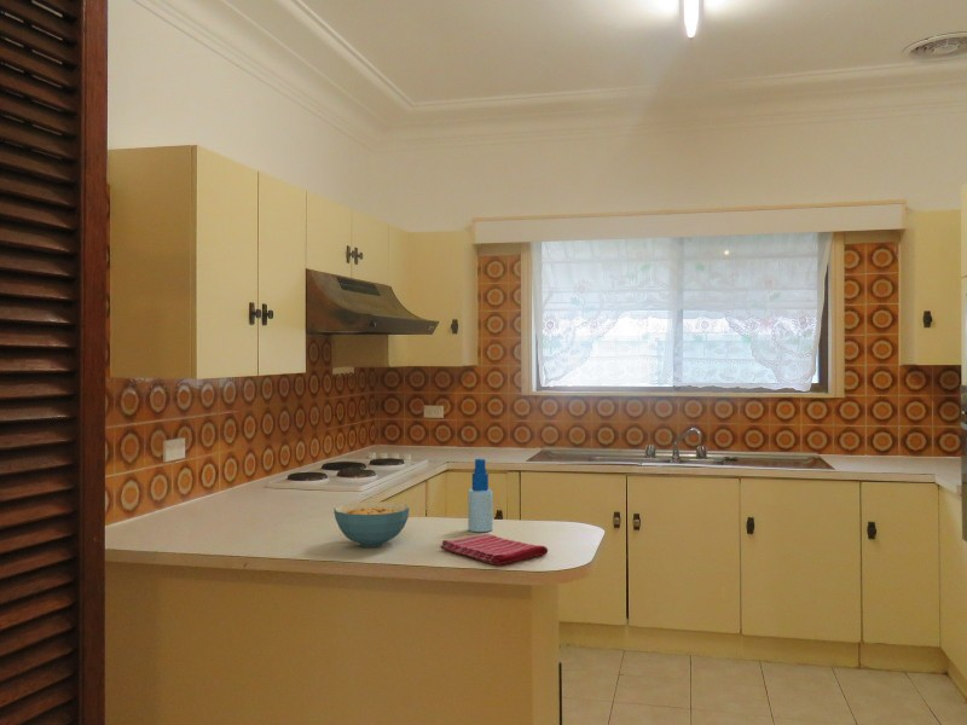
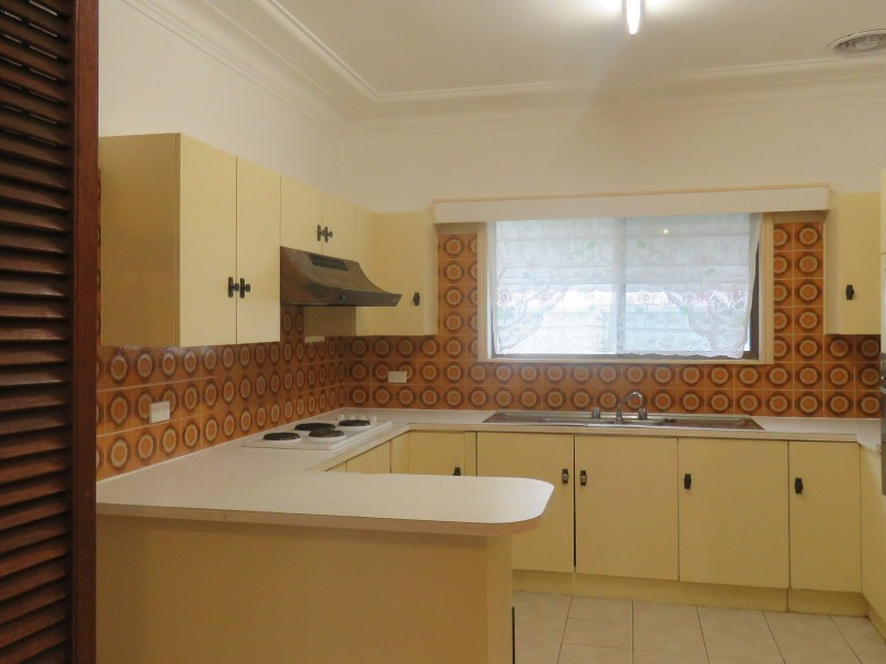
- spray bottle (480, 494)
- dish towel (493, 546)
- cereal bowl (371, 526)
